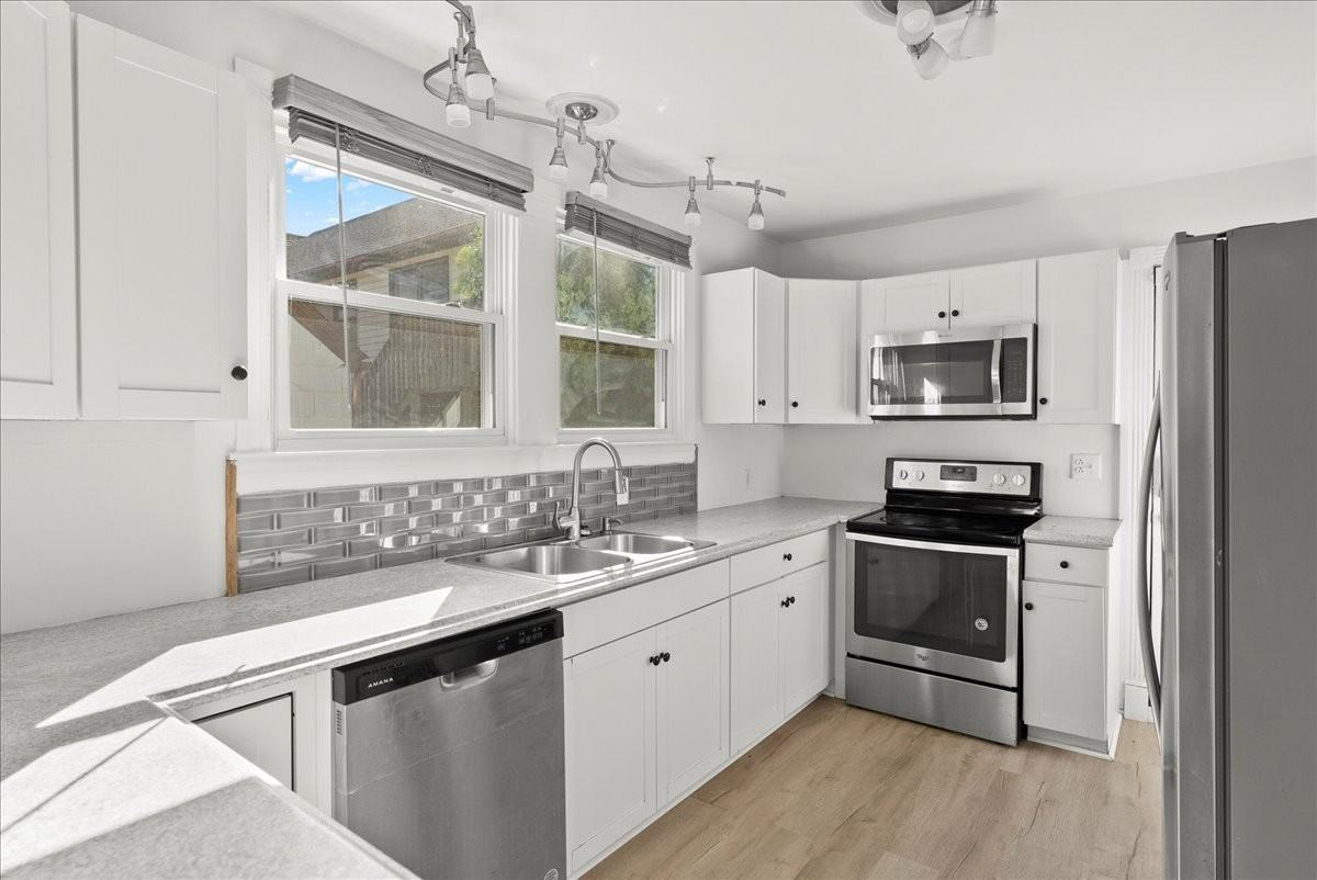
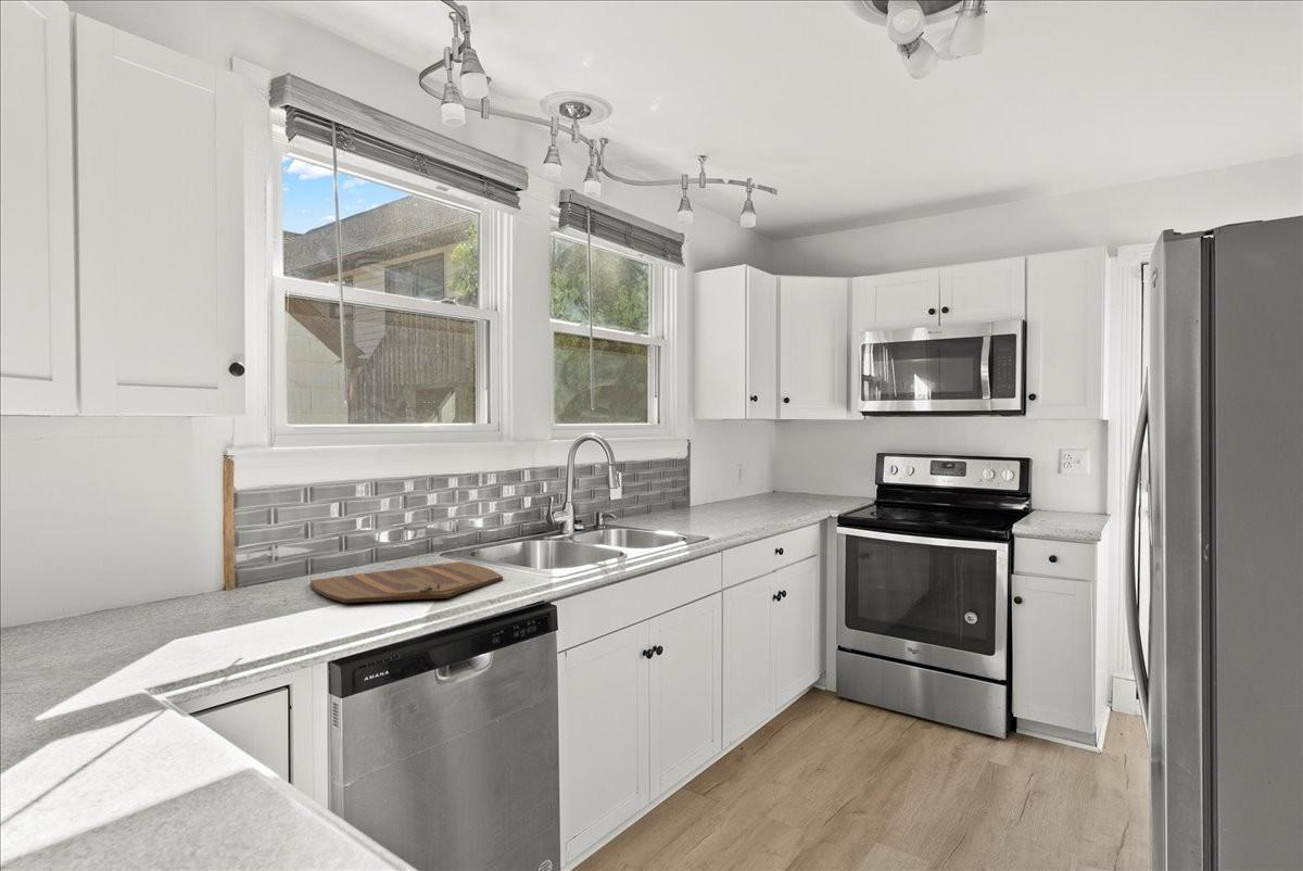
+ cutting board (416, 580)
